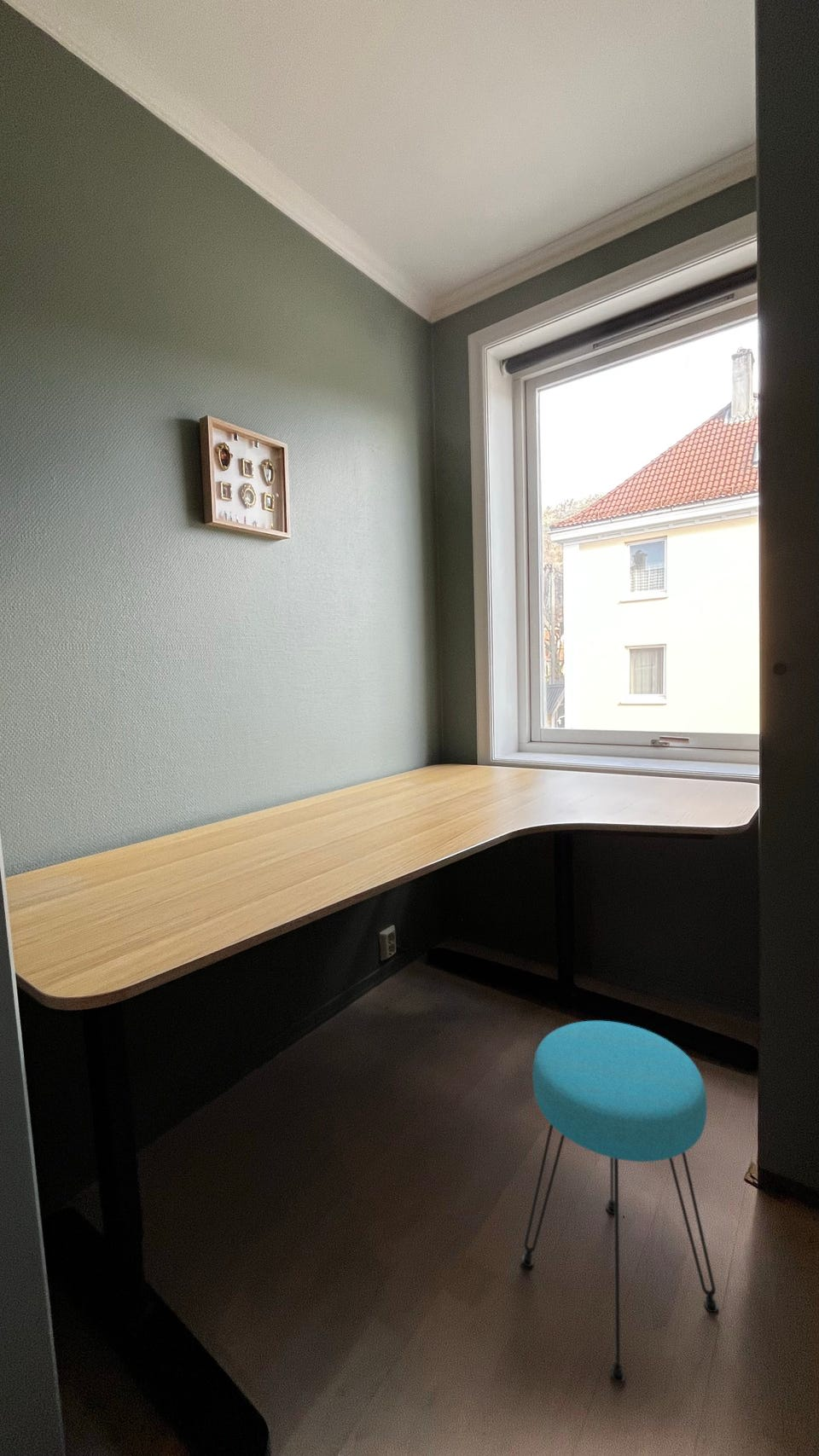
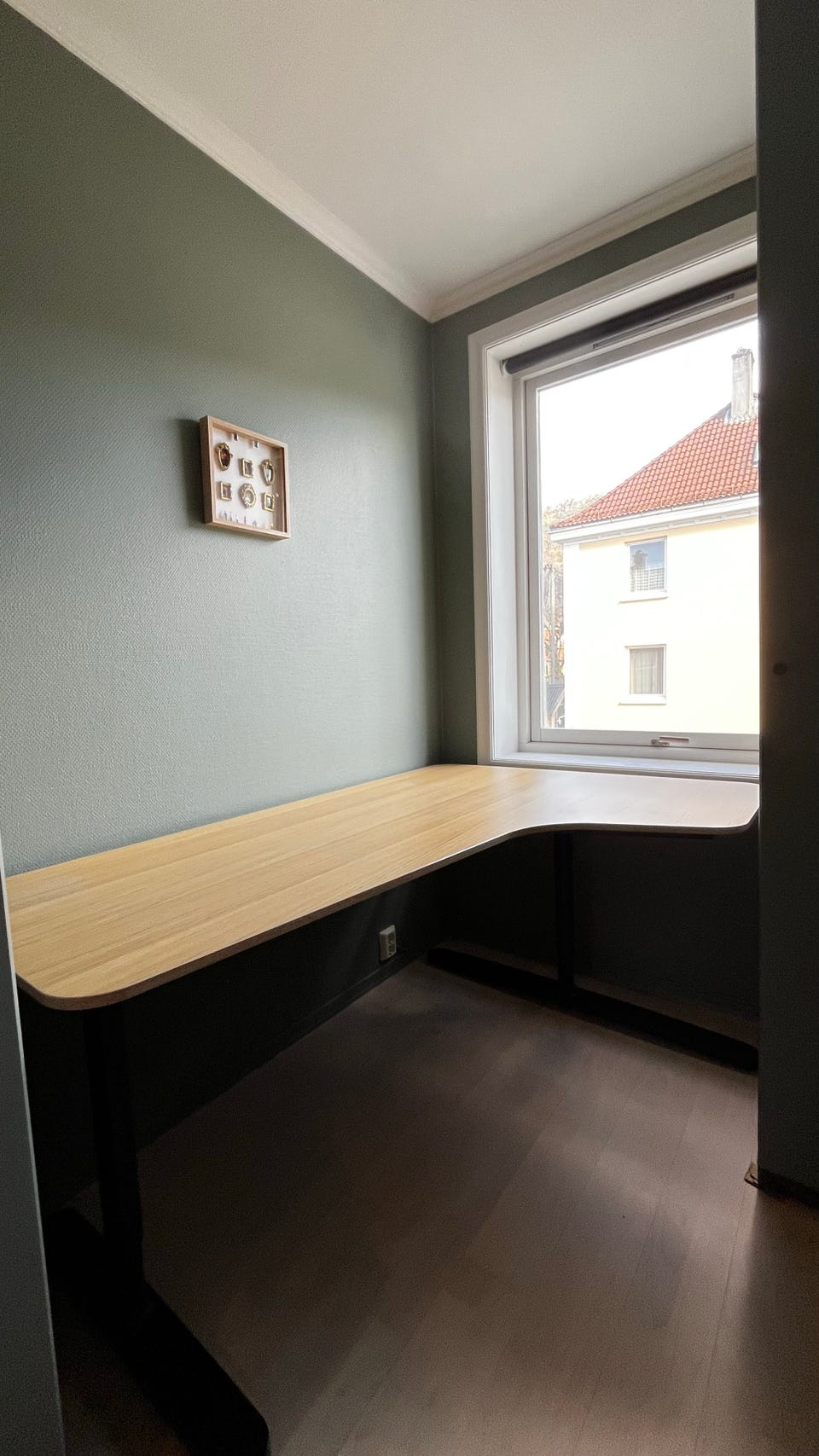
- stool (614, 1171)
